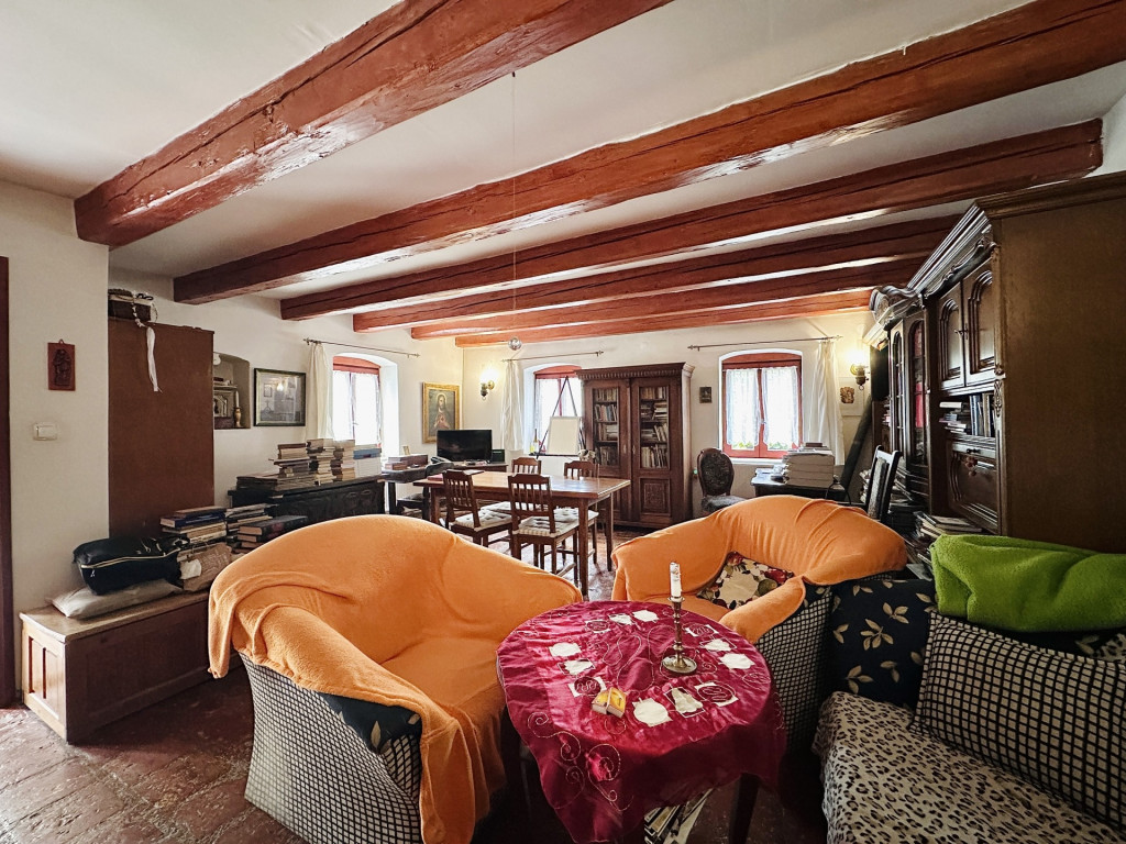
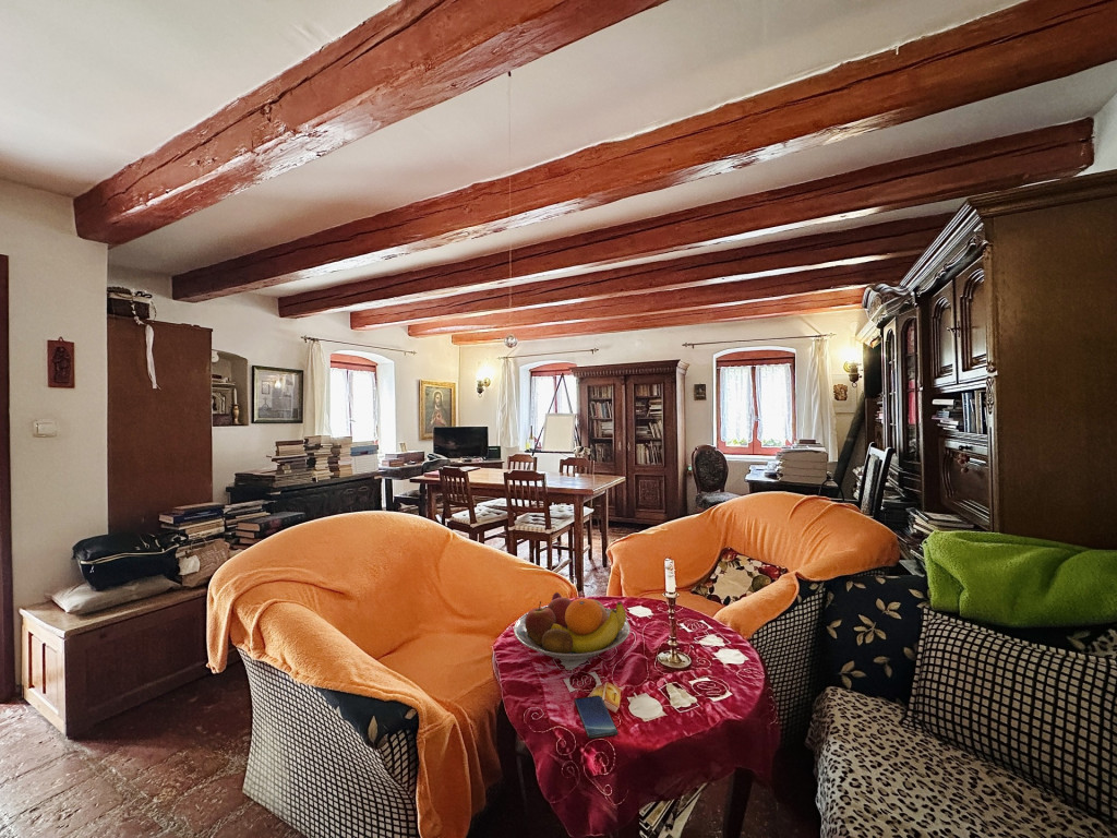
+ smartphone (594, 715)
+ fruit bowl (572, 621)
